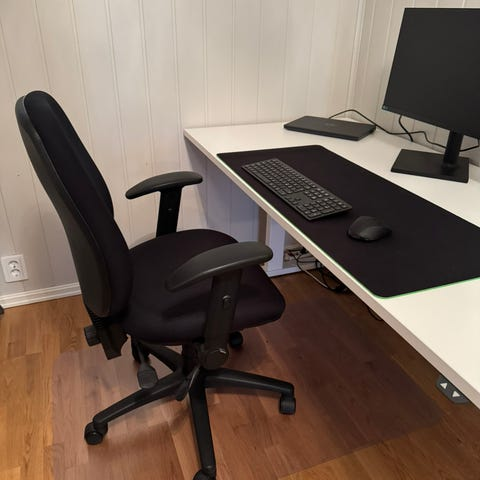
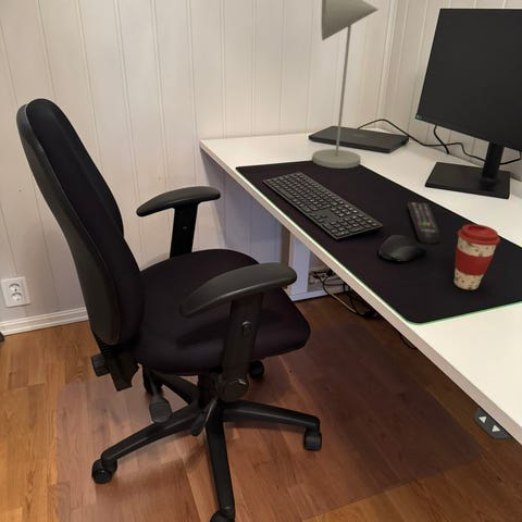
+ coffee cup (472, 258)
+ desk lamp (344, 77)
+ remote control (422, 220)
